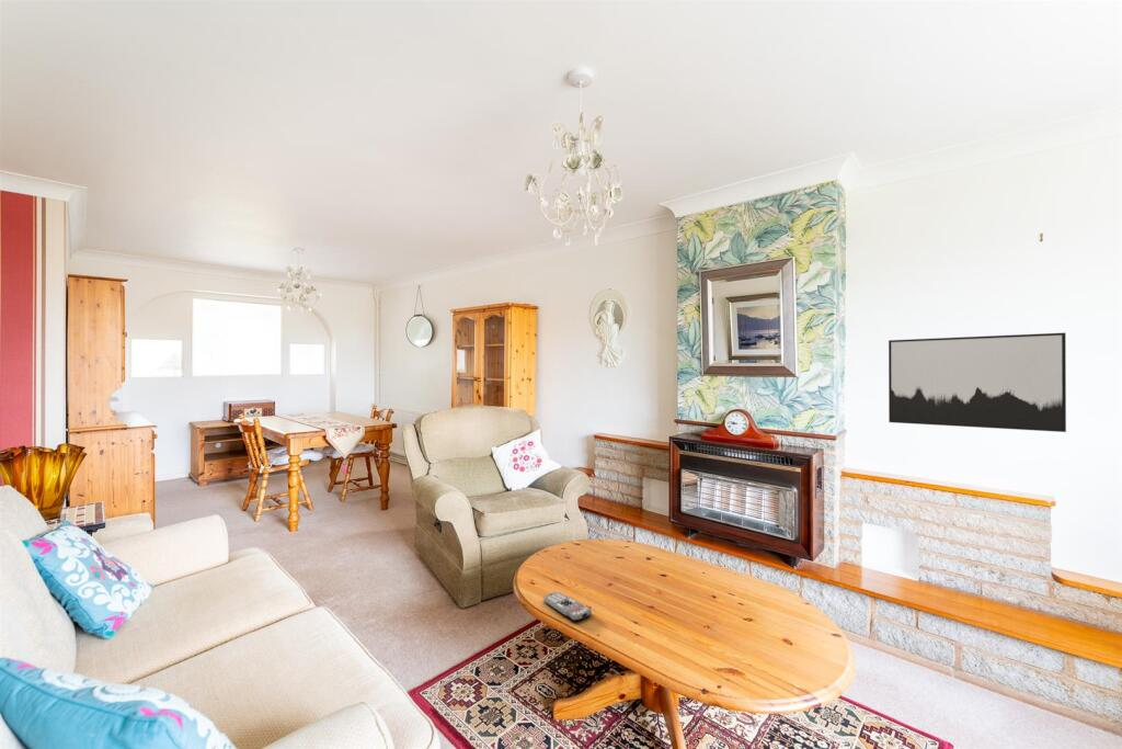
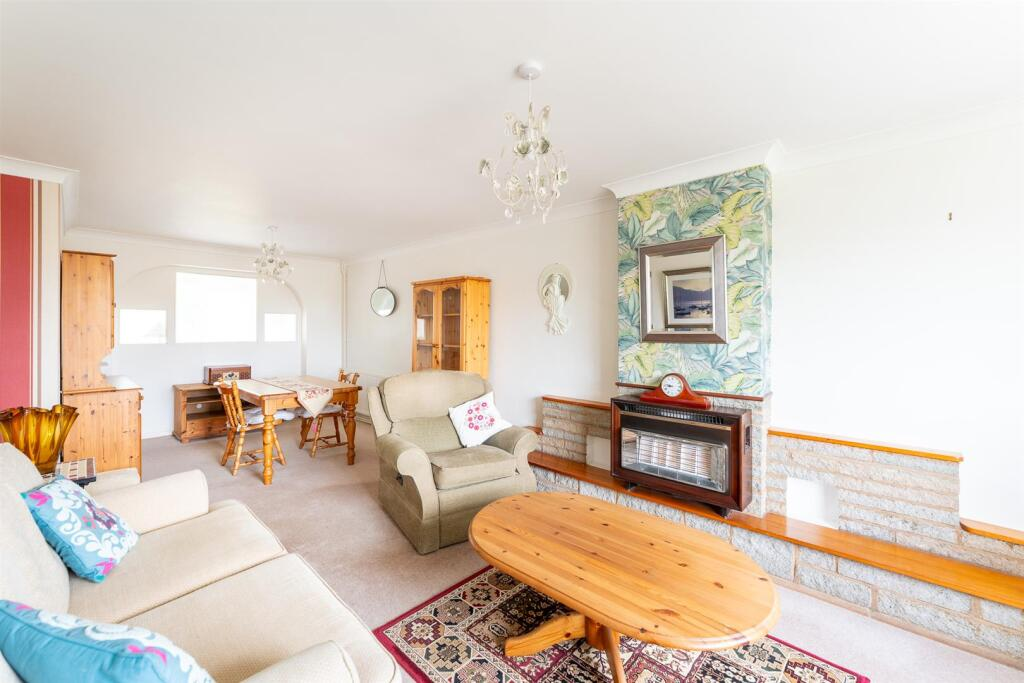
- remote control (565, 605)
- wall art (969, 382)
